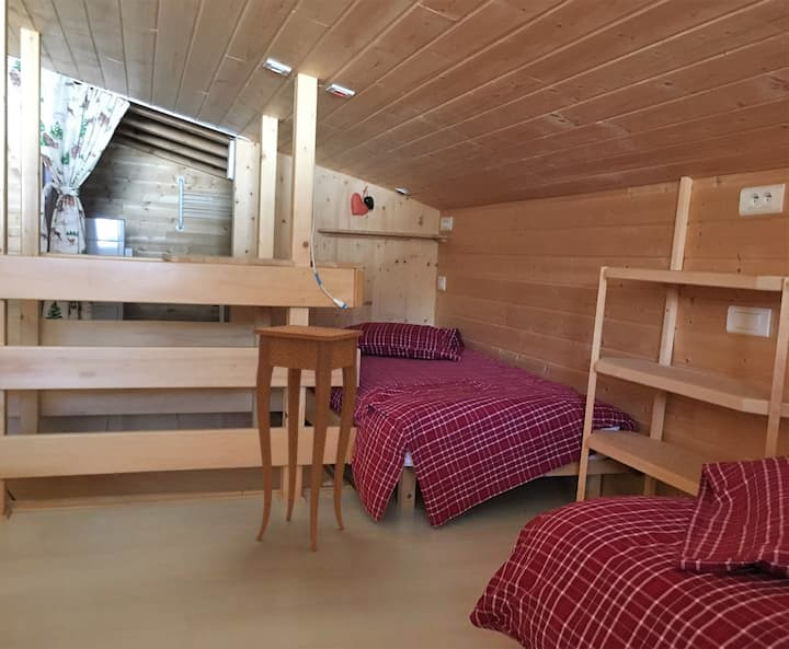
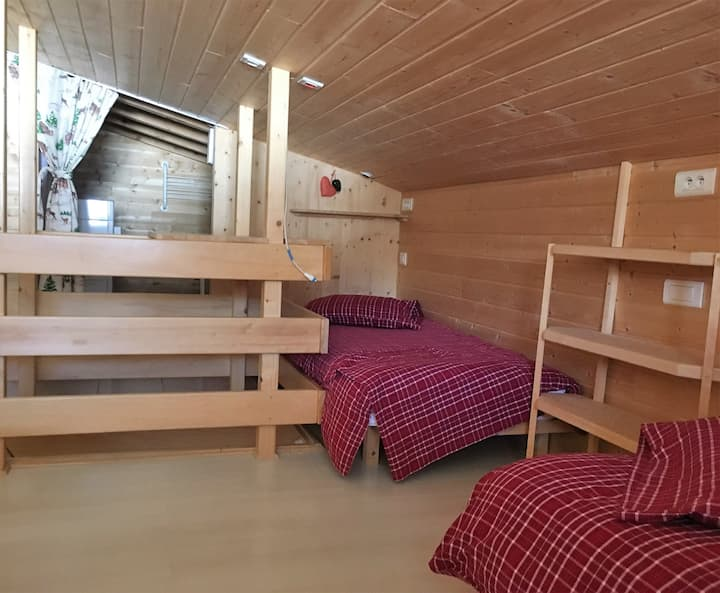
- side table (297, 432)
